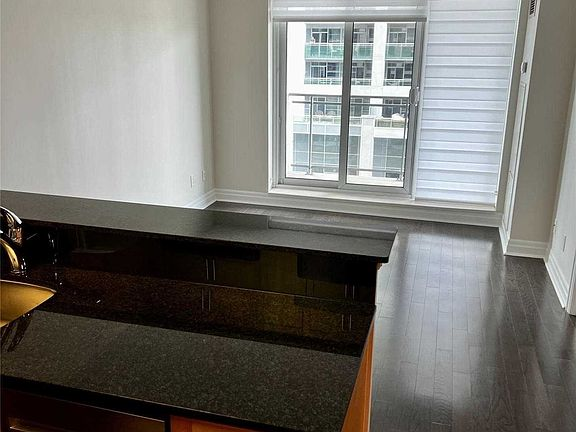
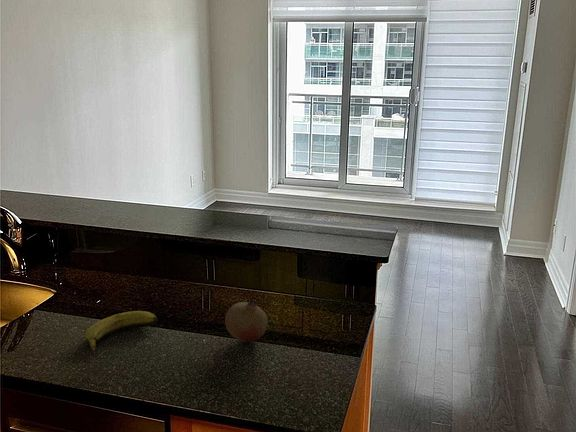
+ fruit (246, 319)
+ banana (114, 328)
